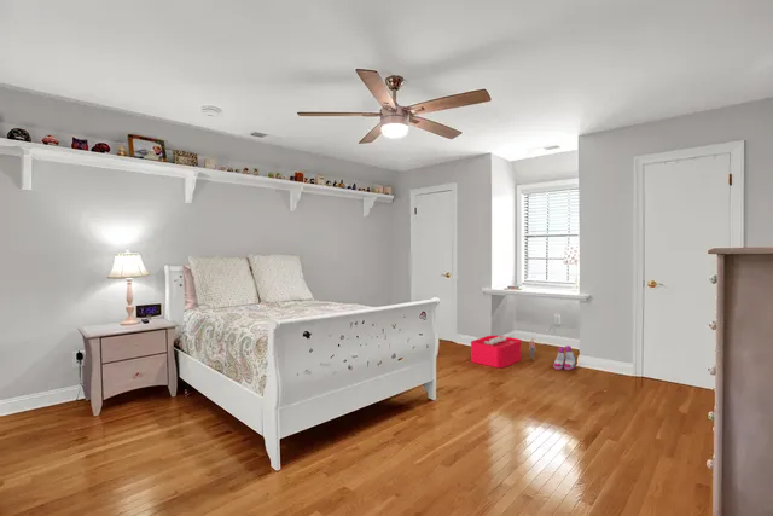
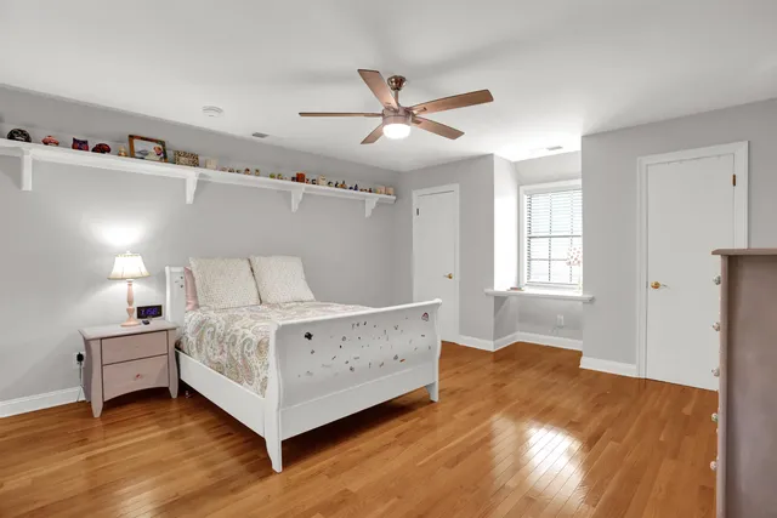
- boots (563, 356)
- storage bin (501, 349)
